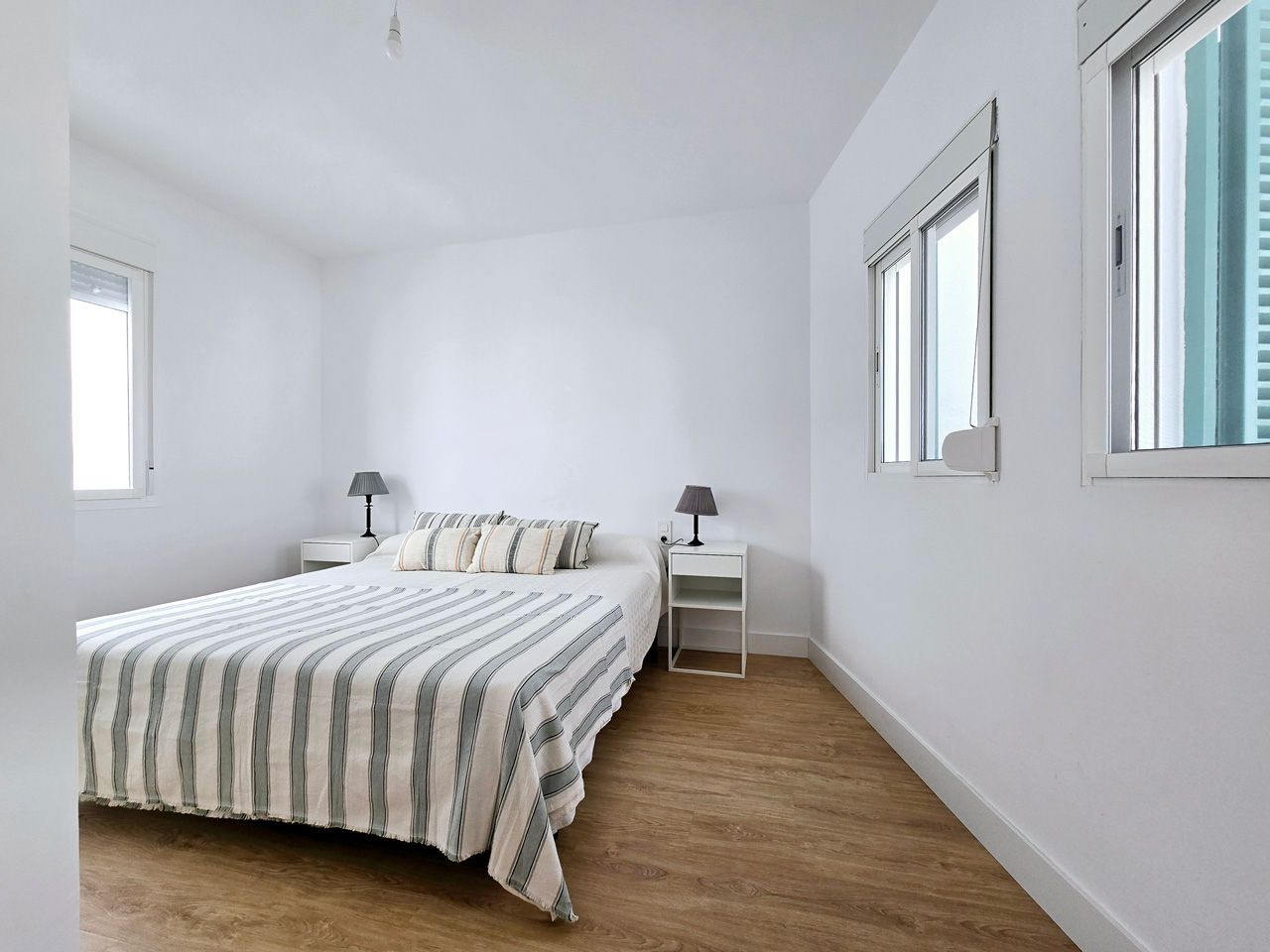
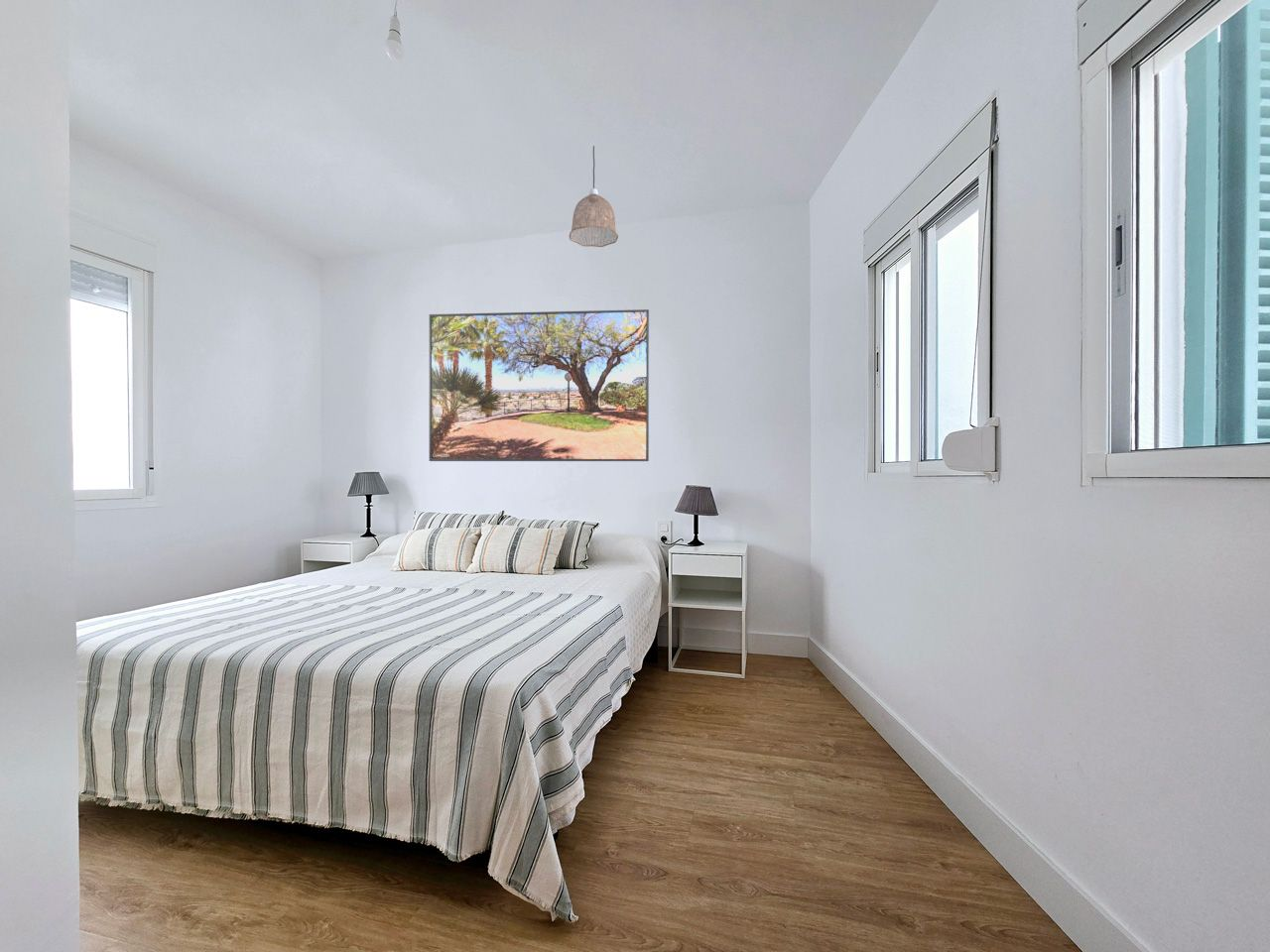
+ pendant lamp (593, 191)
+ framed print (537, 387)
